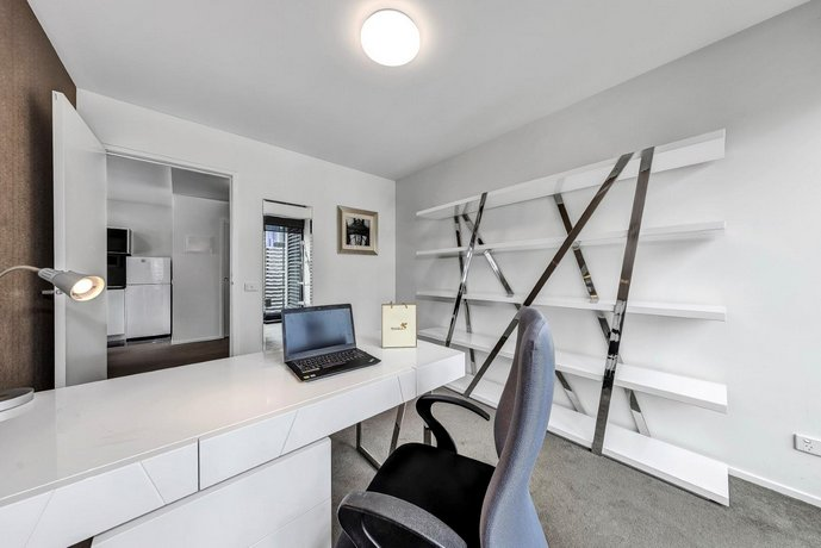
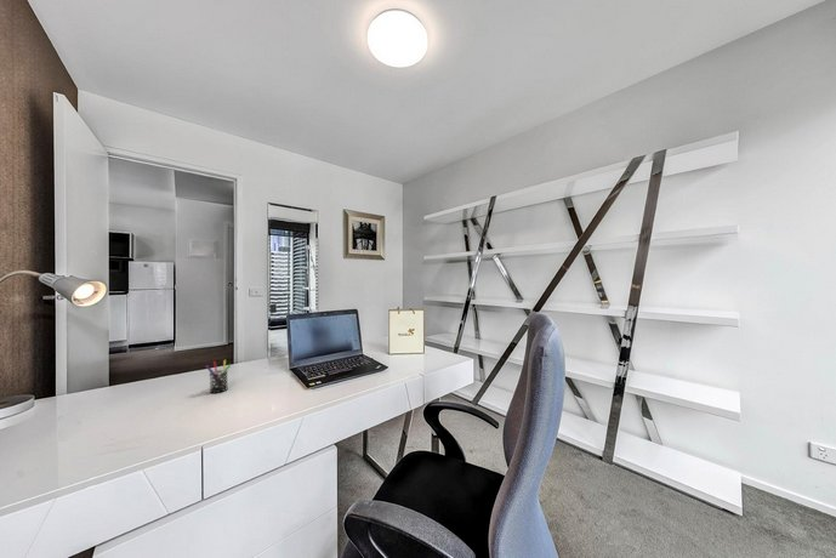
+ pen holder (220, 375)
